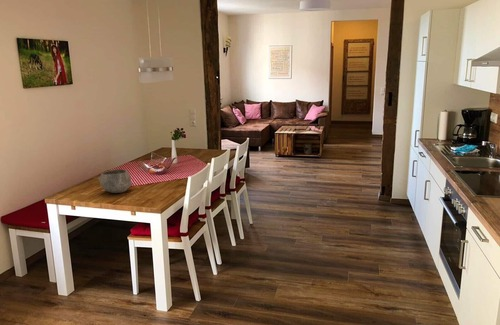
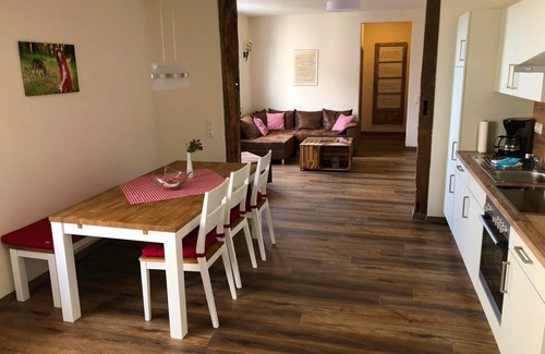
- bowl (115, 181)
